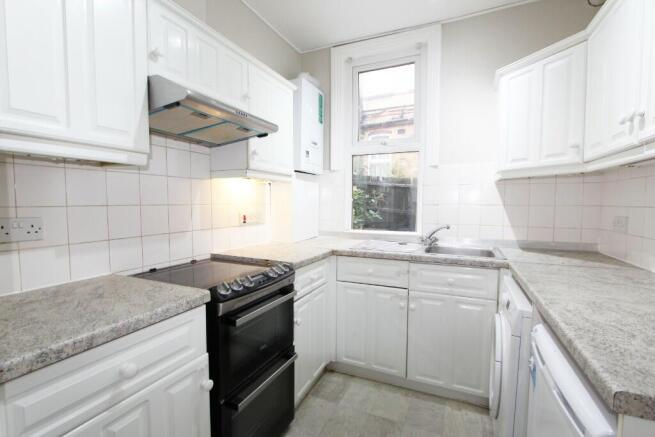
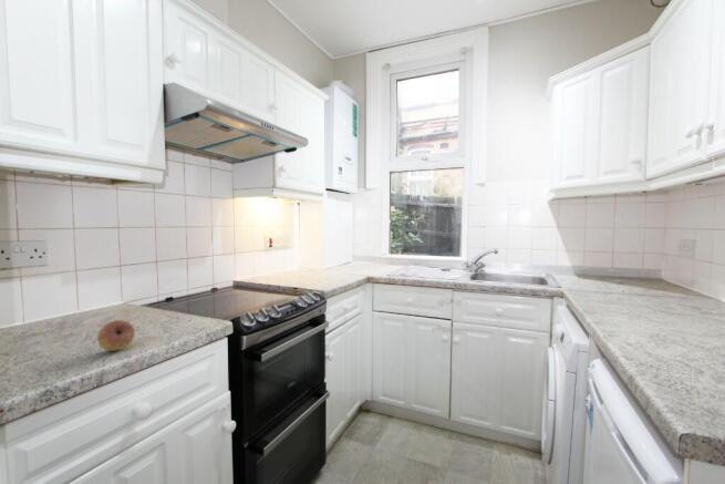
+ fruit (116, 334)
